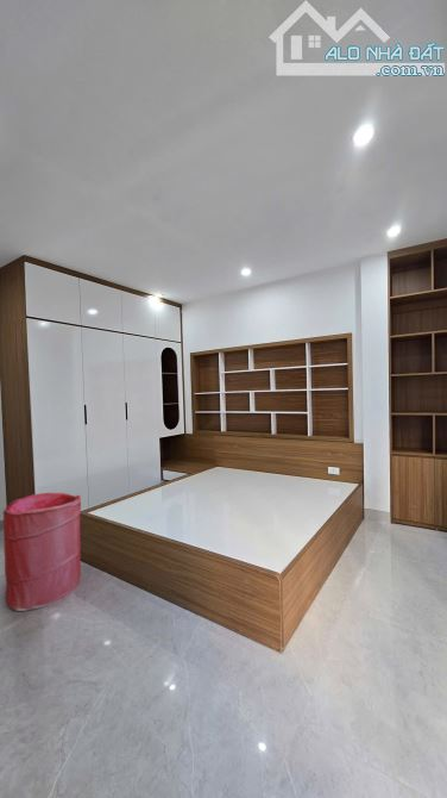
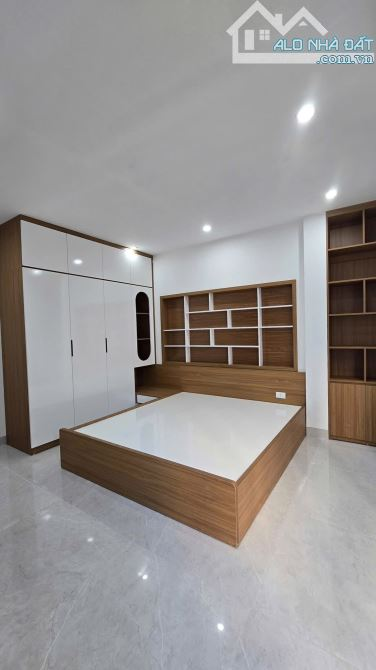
- laundry hamper (45, 543)
